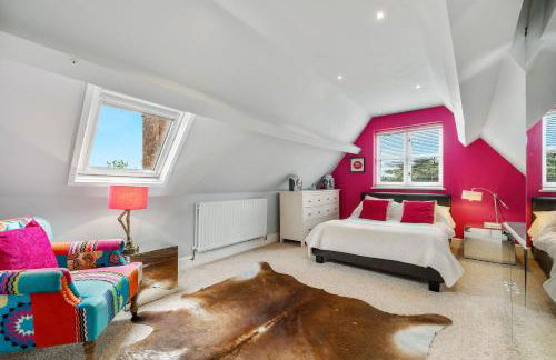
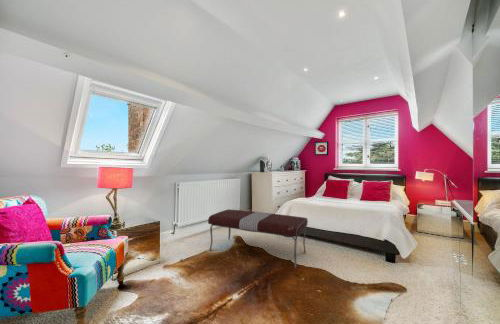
+ bench (257, 231)
